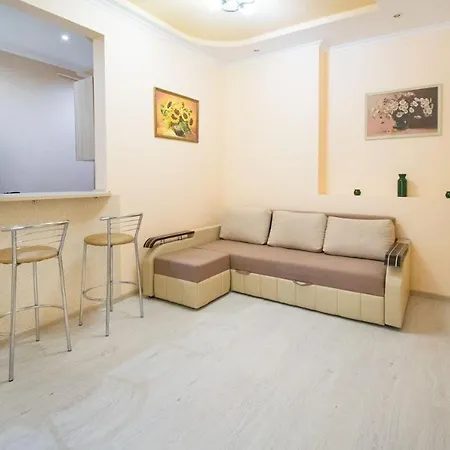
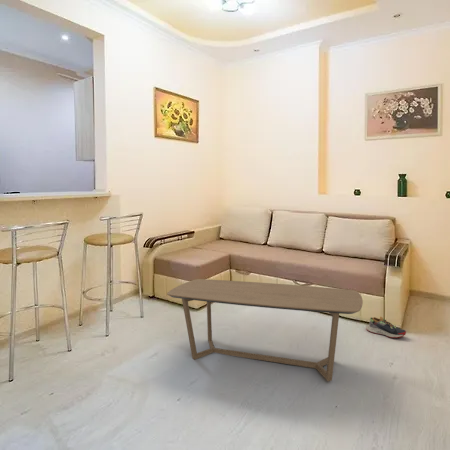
+ shoe (385, 325)
+ coffee table (265, 307)
